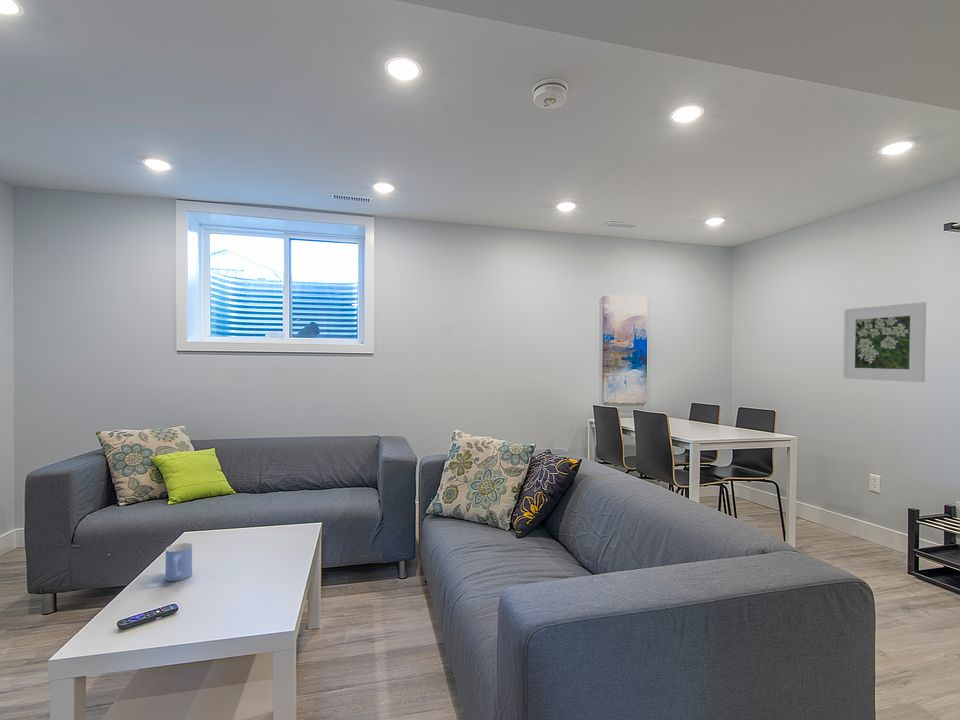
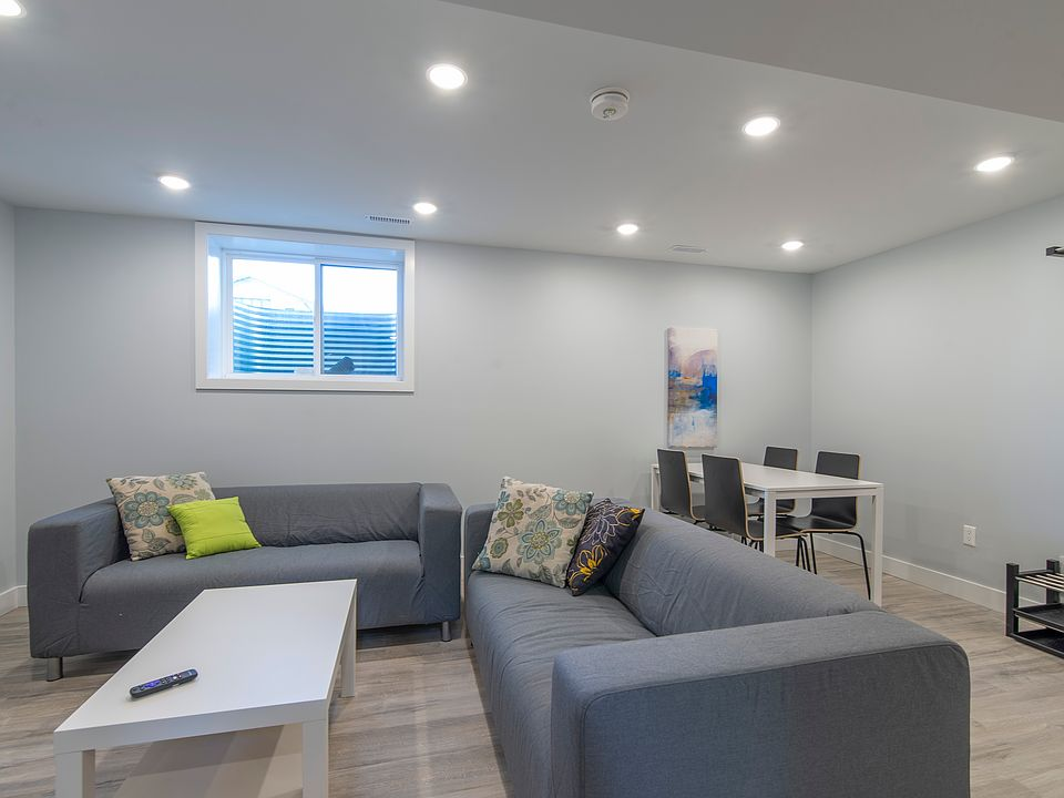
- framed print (881, 343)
- mug (176, 563)
